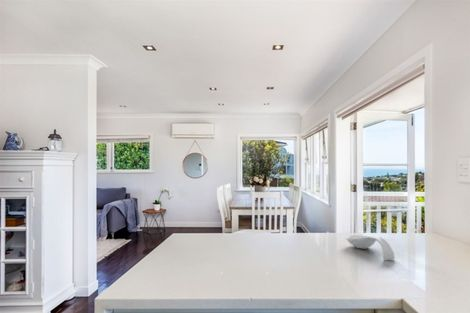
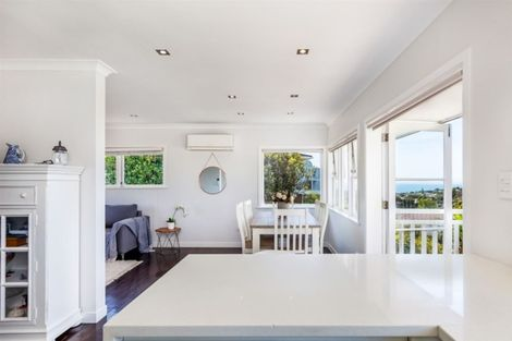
- spoon rest (369, 242)
